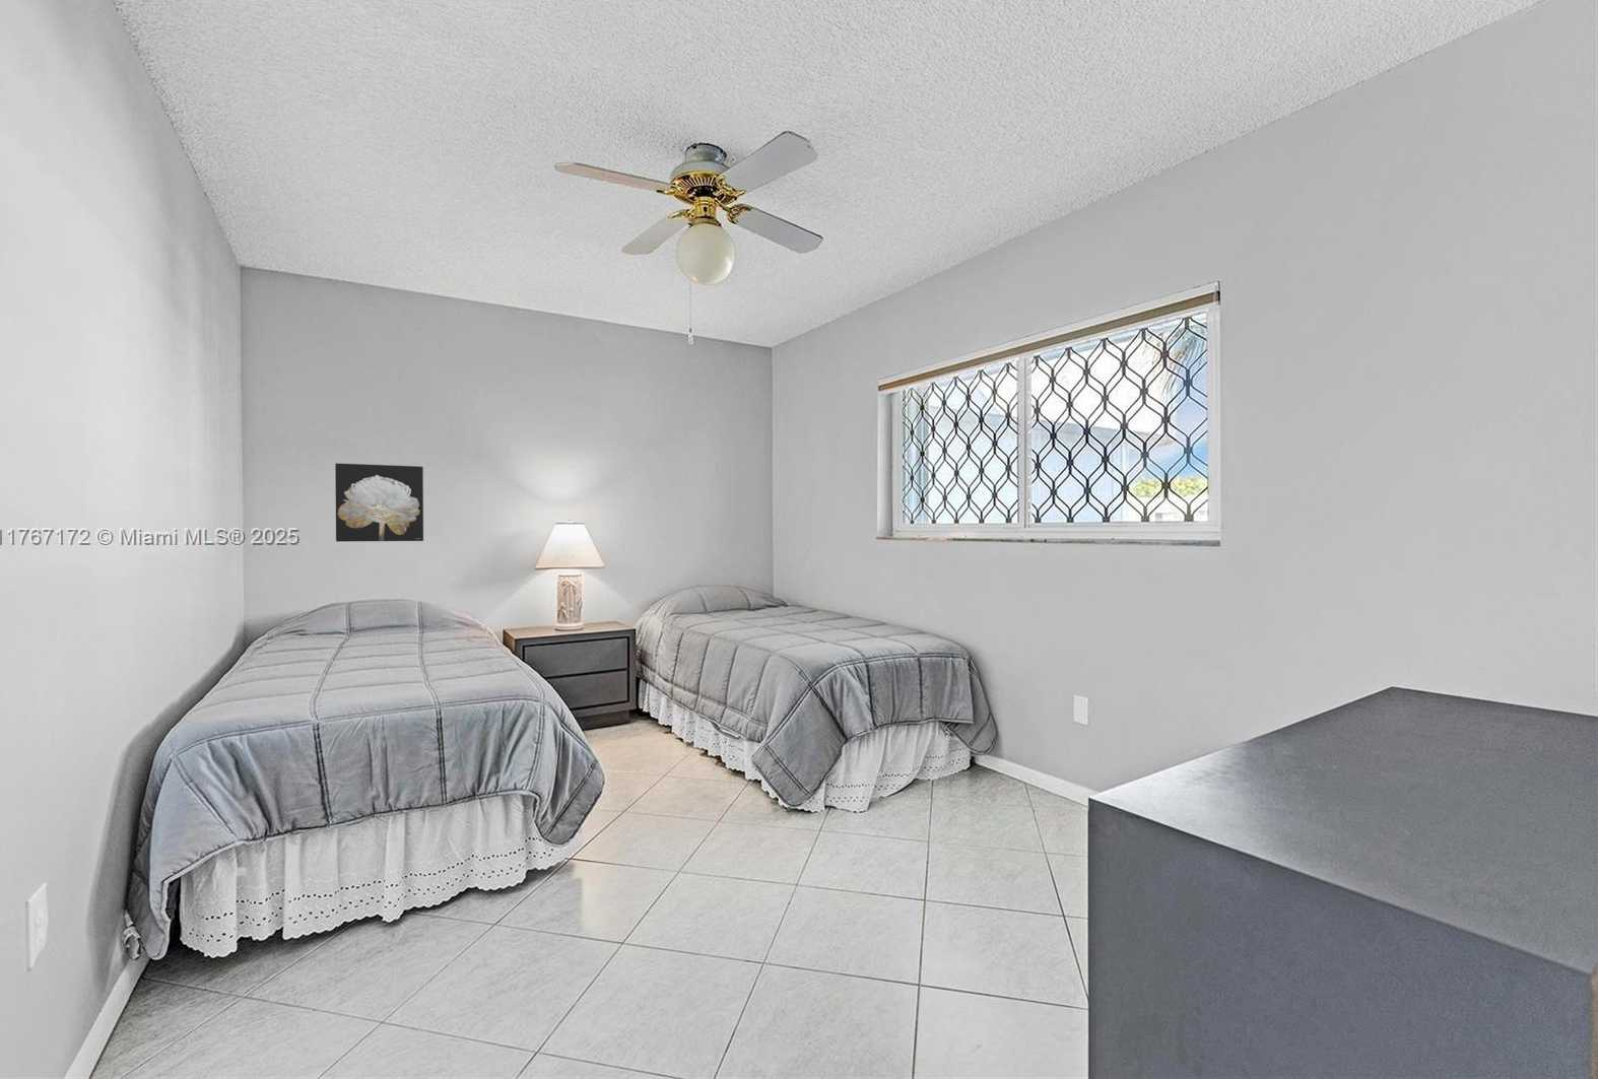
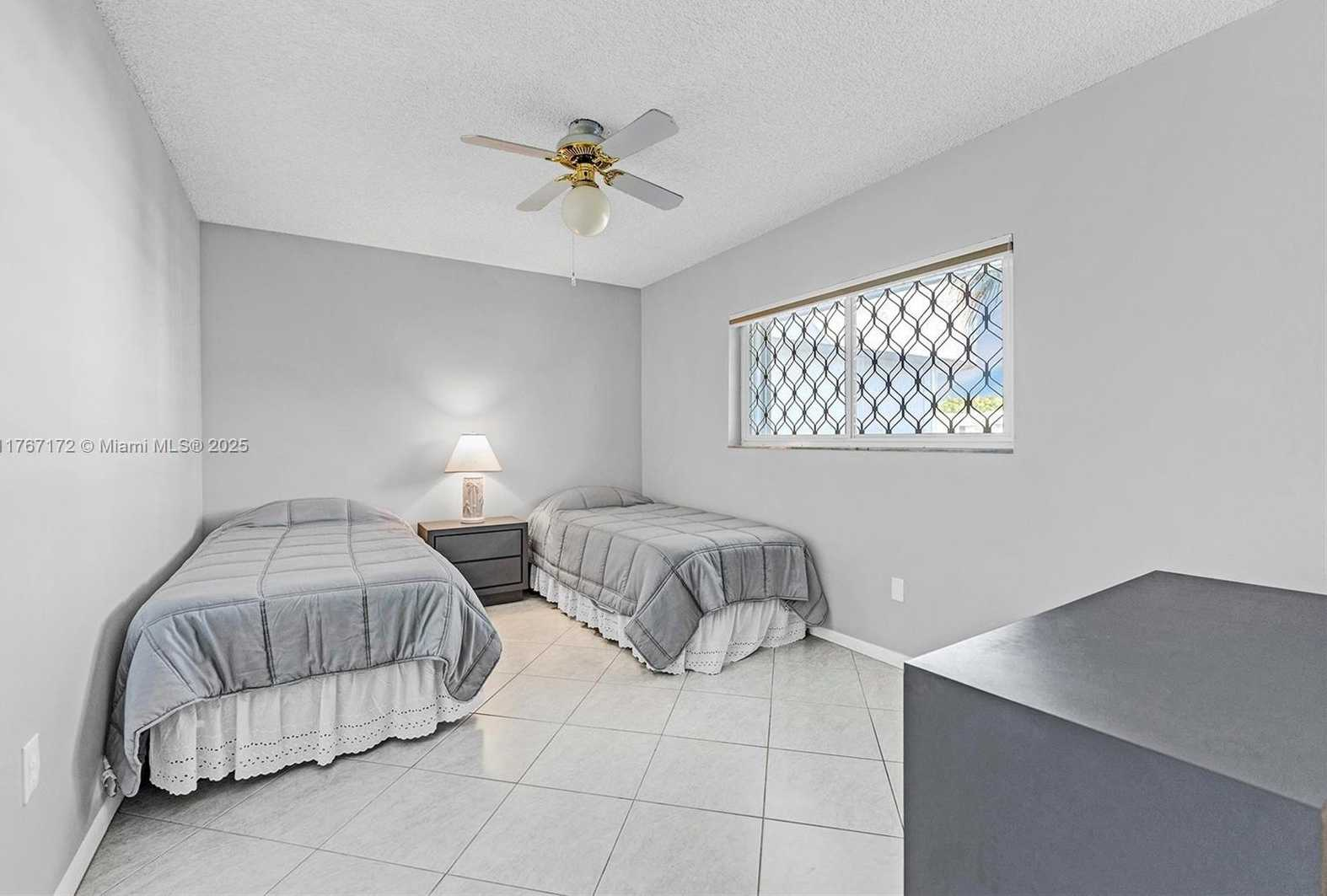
- wall art (379, 502)
